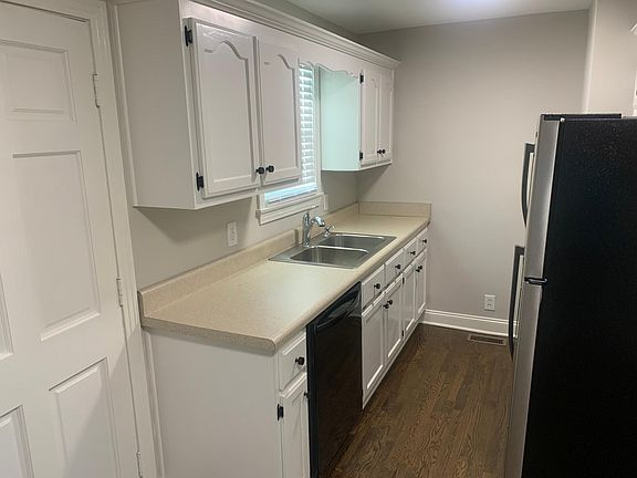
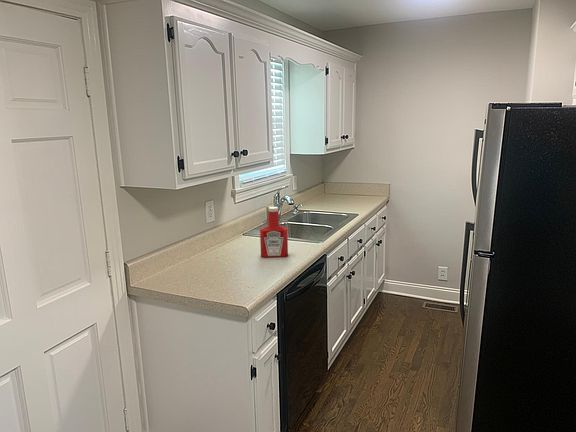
+ soap bottle (273, 231)
